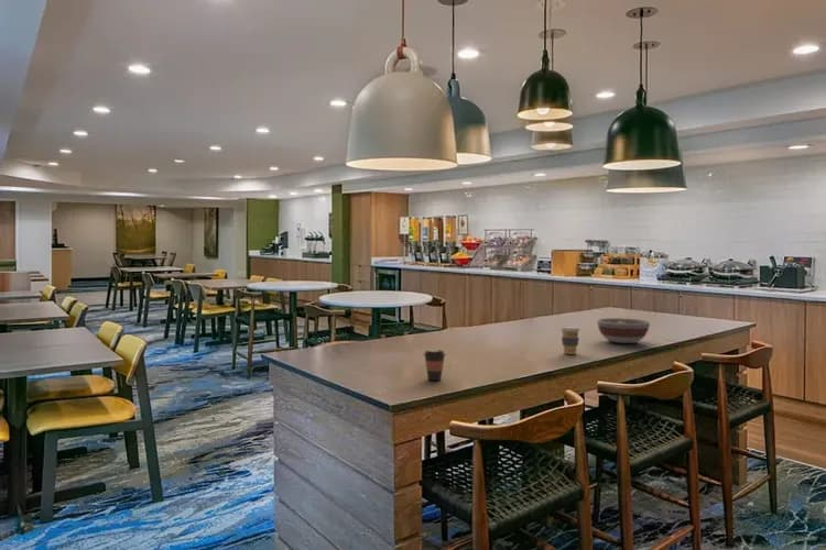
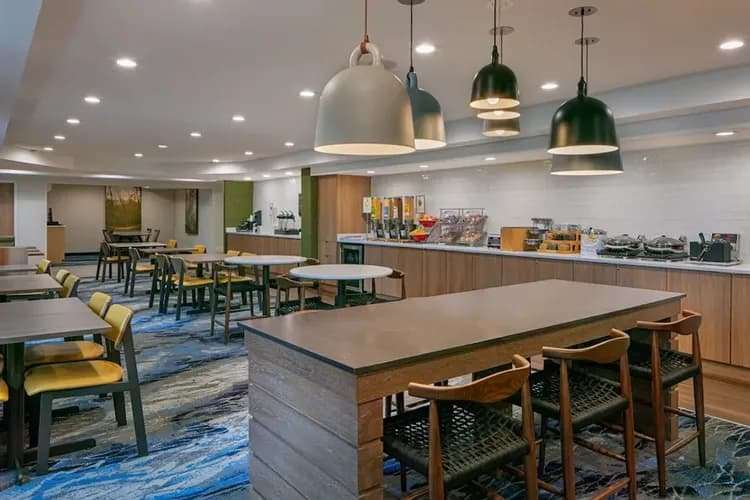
- coffee cup (569, 340)
- coffee cup (434, 364)
- bowl (622, 331)
